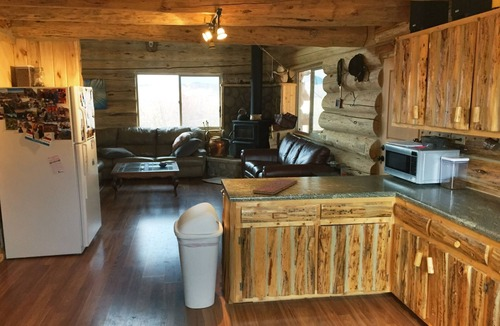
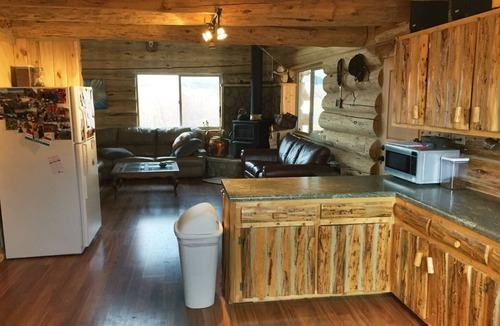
- chopping board (276, 186)
